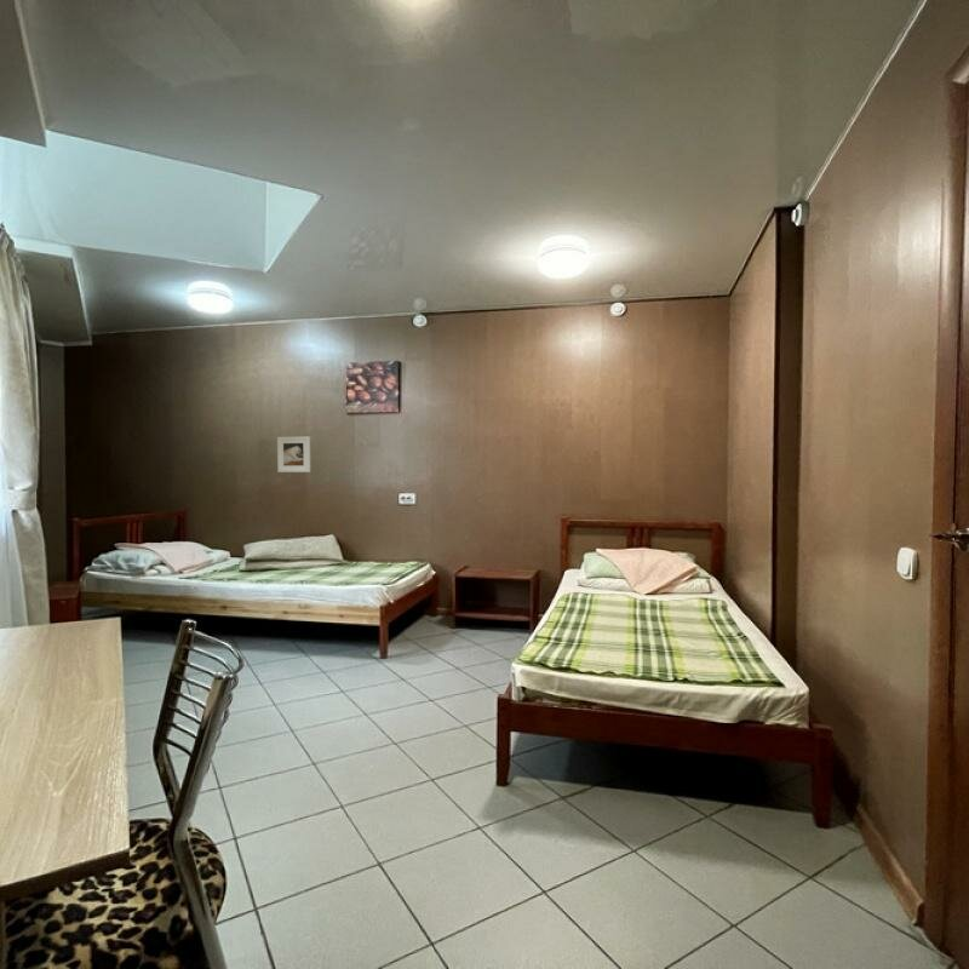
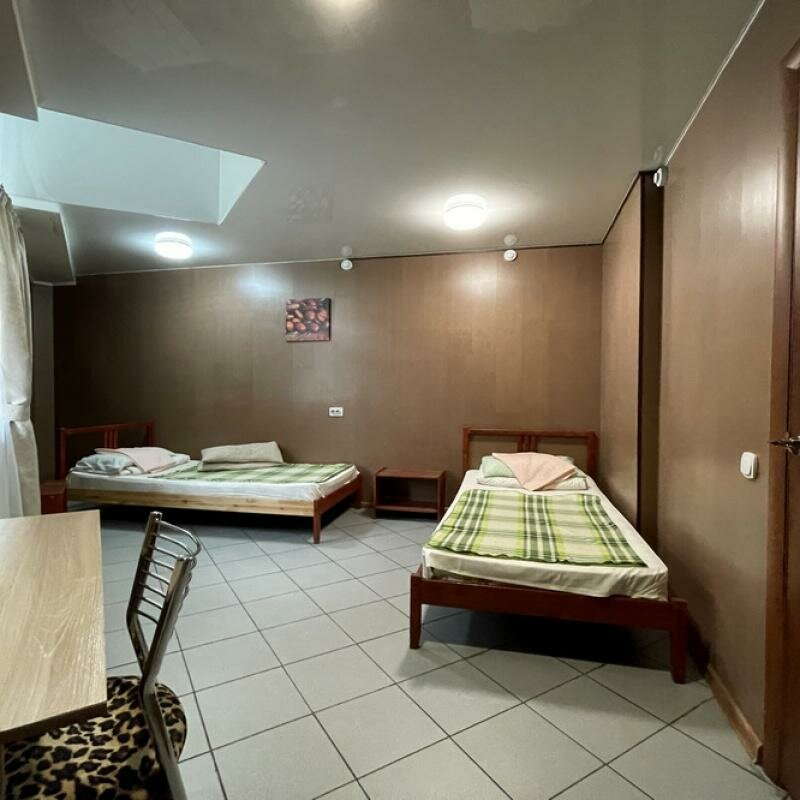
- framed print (293, 454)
